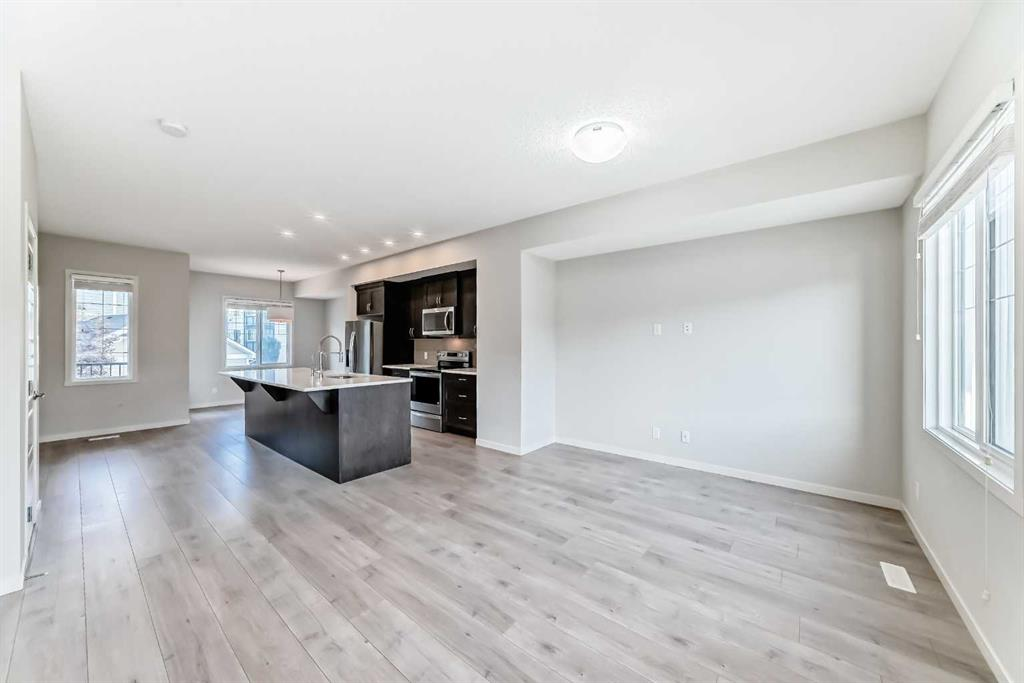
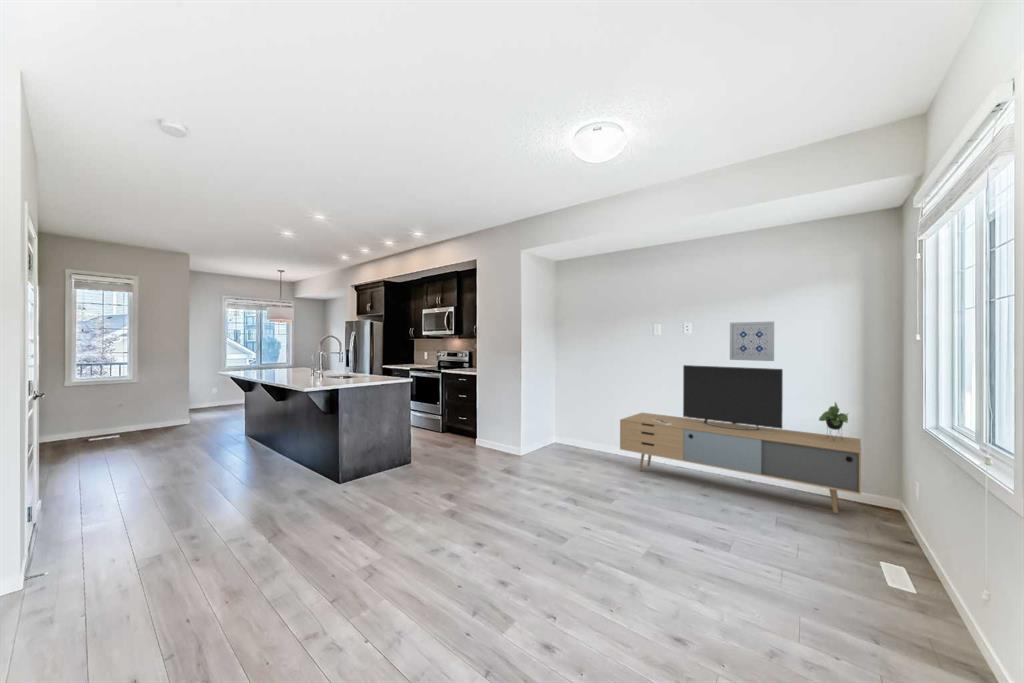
+ wall art (751, 341)
+ media console (728, 426)
